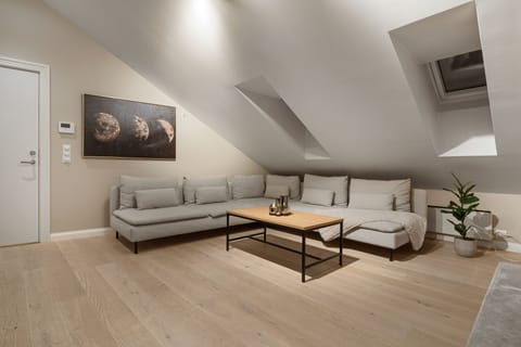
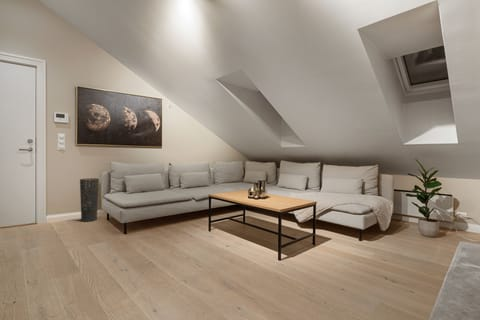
+ umbrella stand (89, 199)
